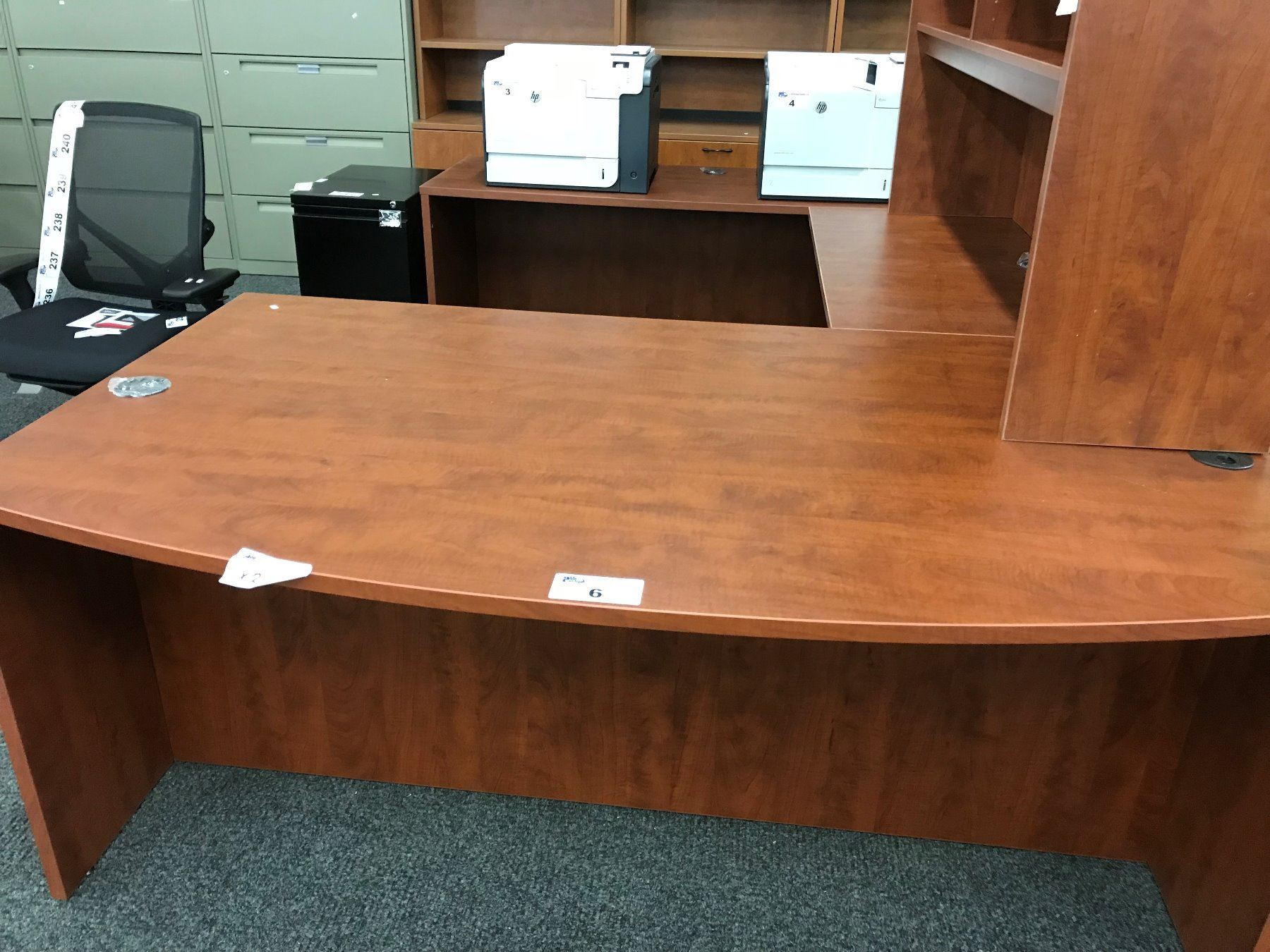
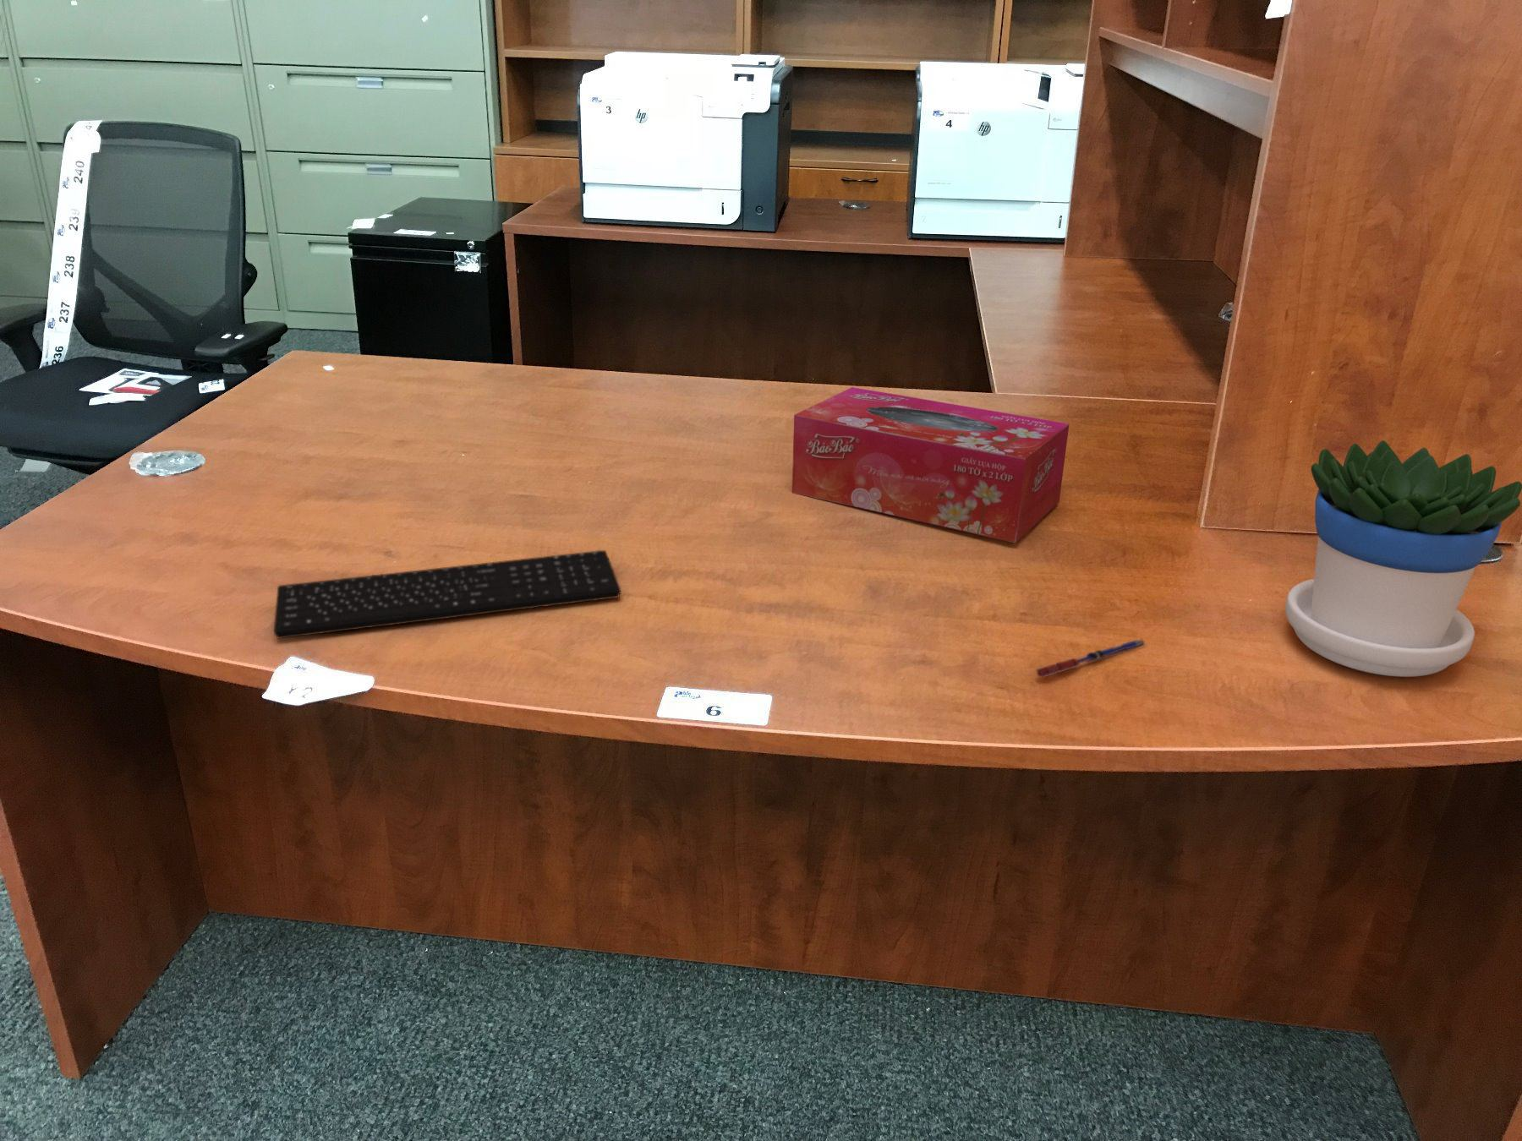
+ keyboard (452, 592)
+ tissue box (928, 459)
+ flowerpot (1391, 561)
+ pen (1093, 656)
